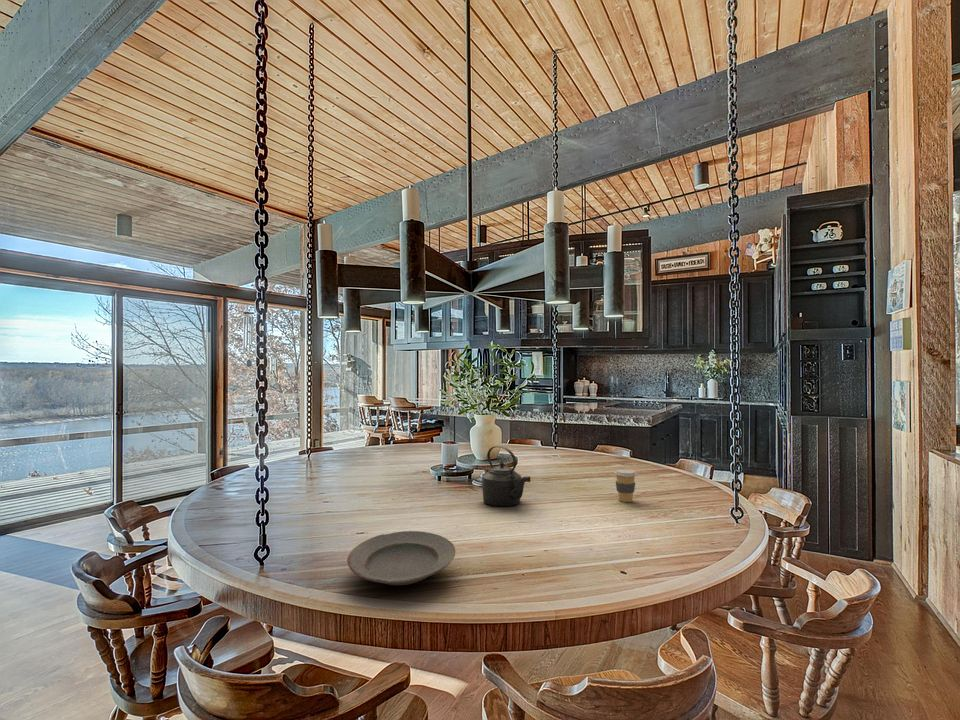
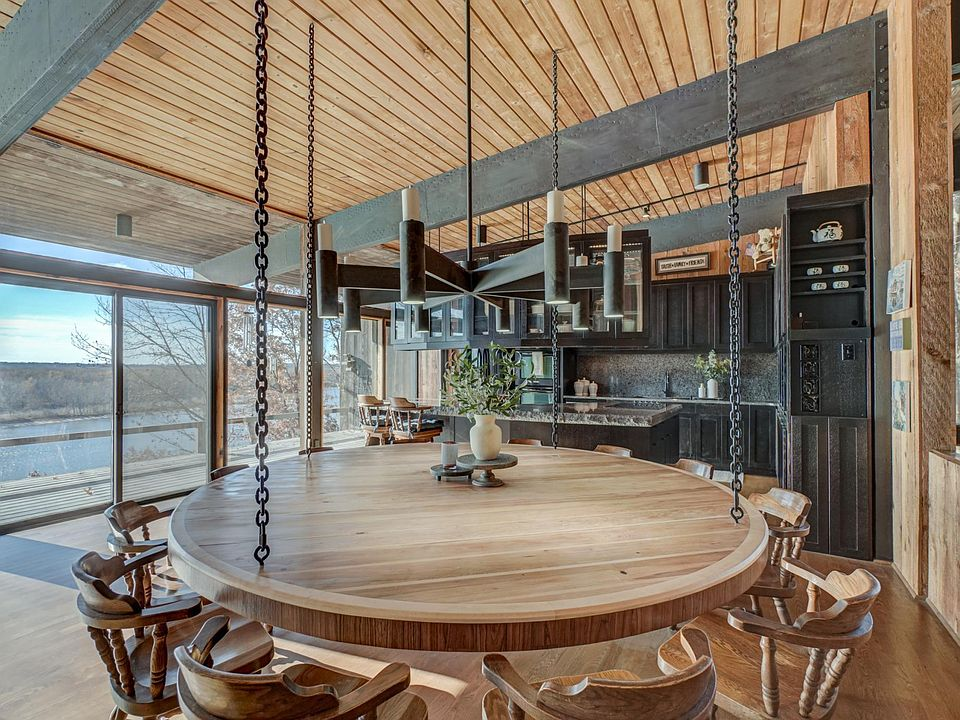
- kettle (508, 475)
- coffee cup (625, 485)
- plate (402, 562)
